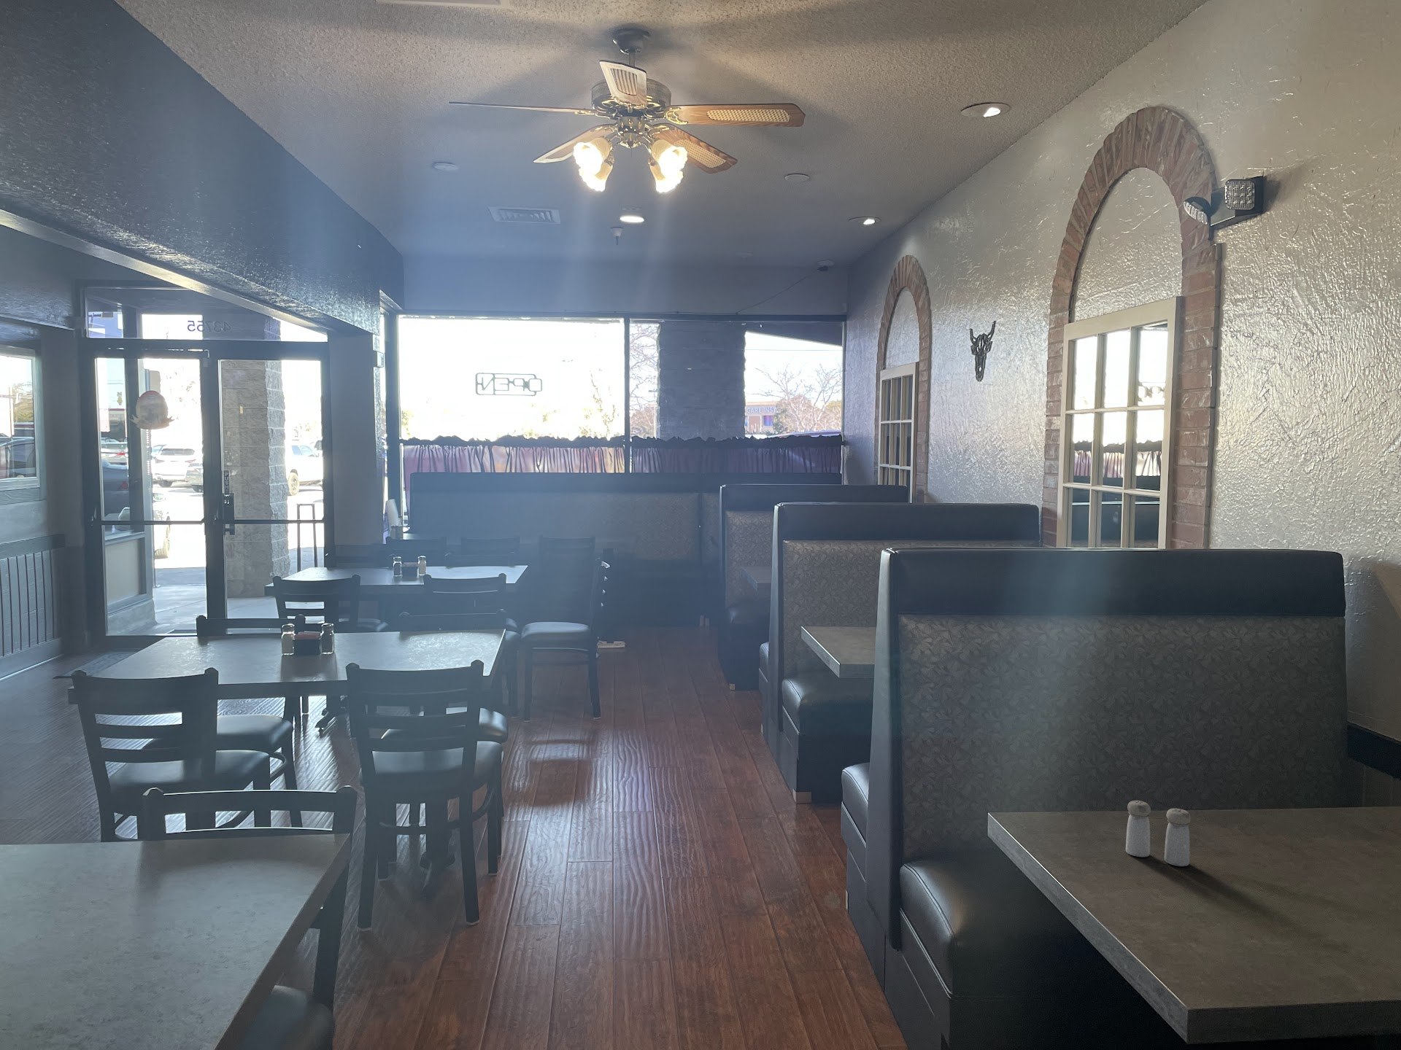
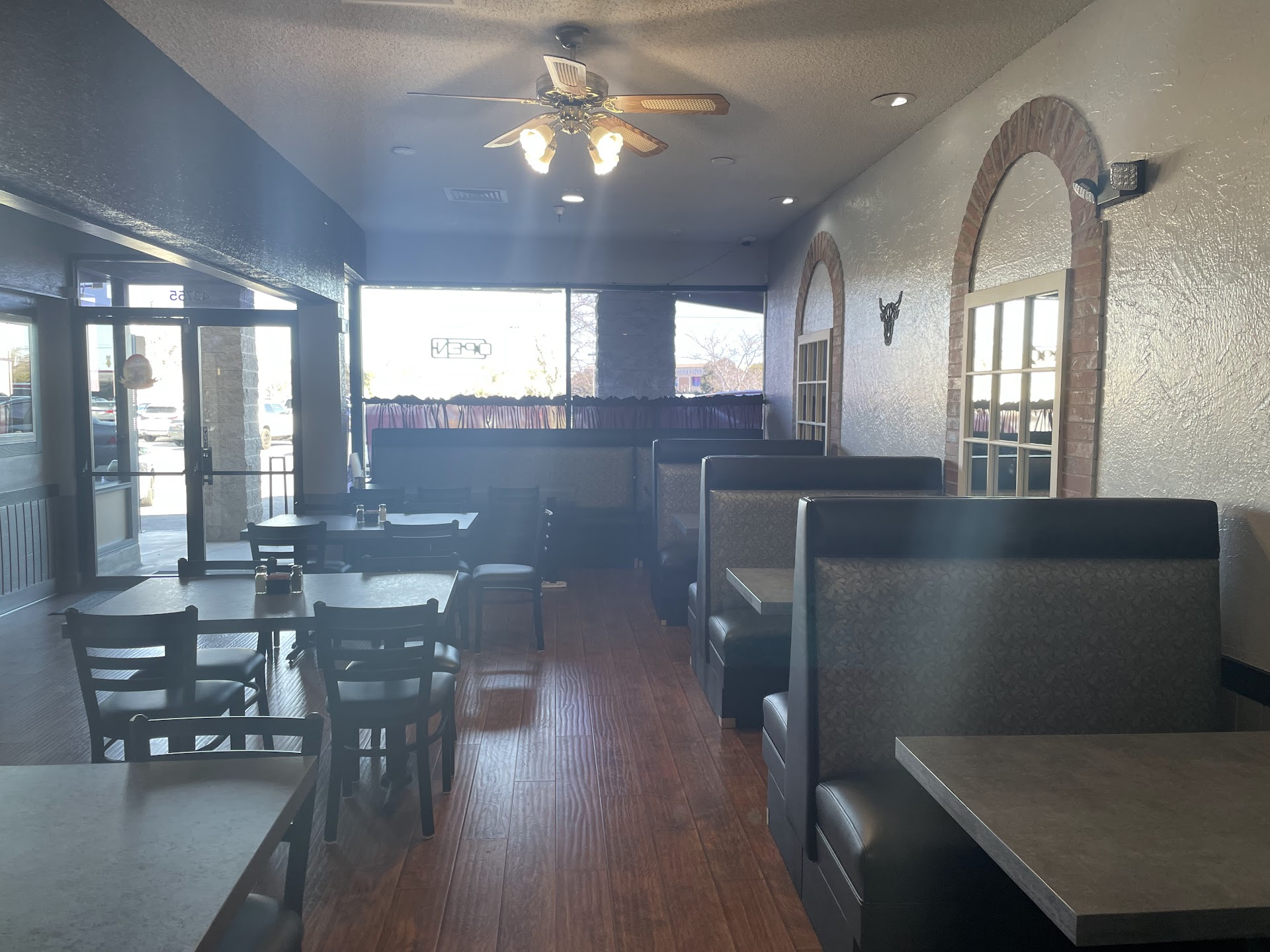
- salt and pepper shaker (1149, 832)
